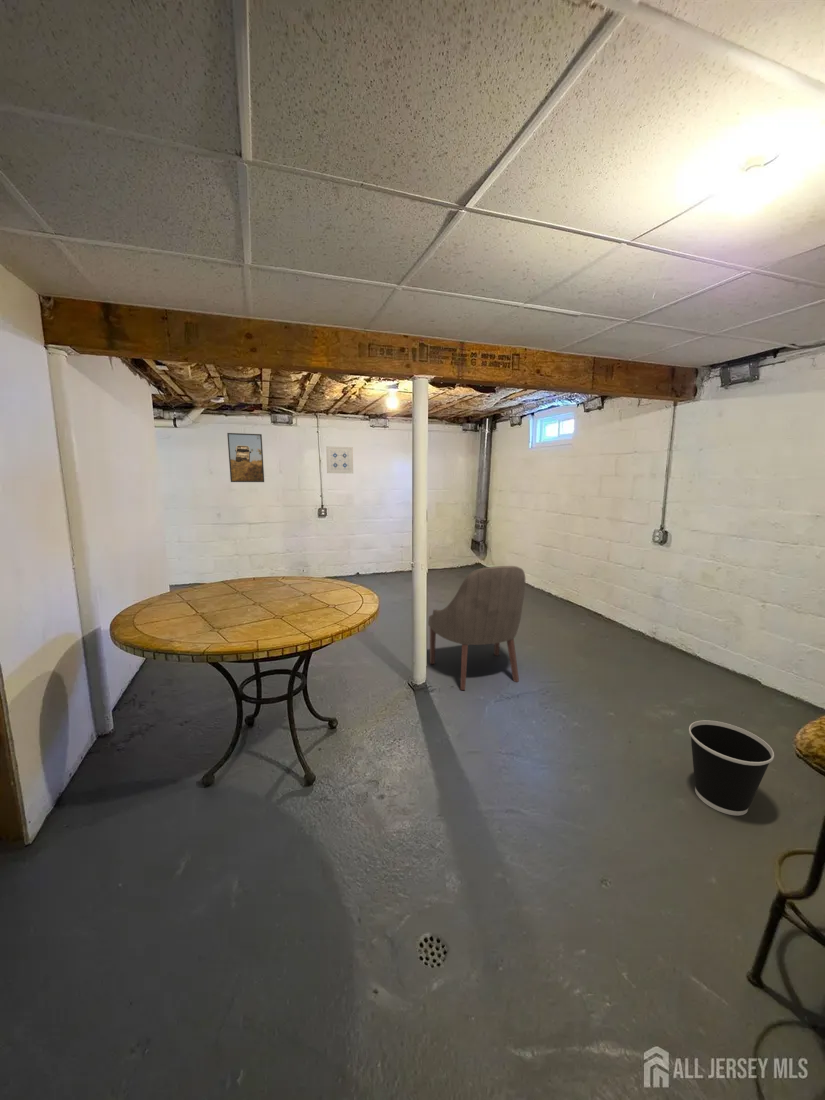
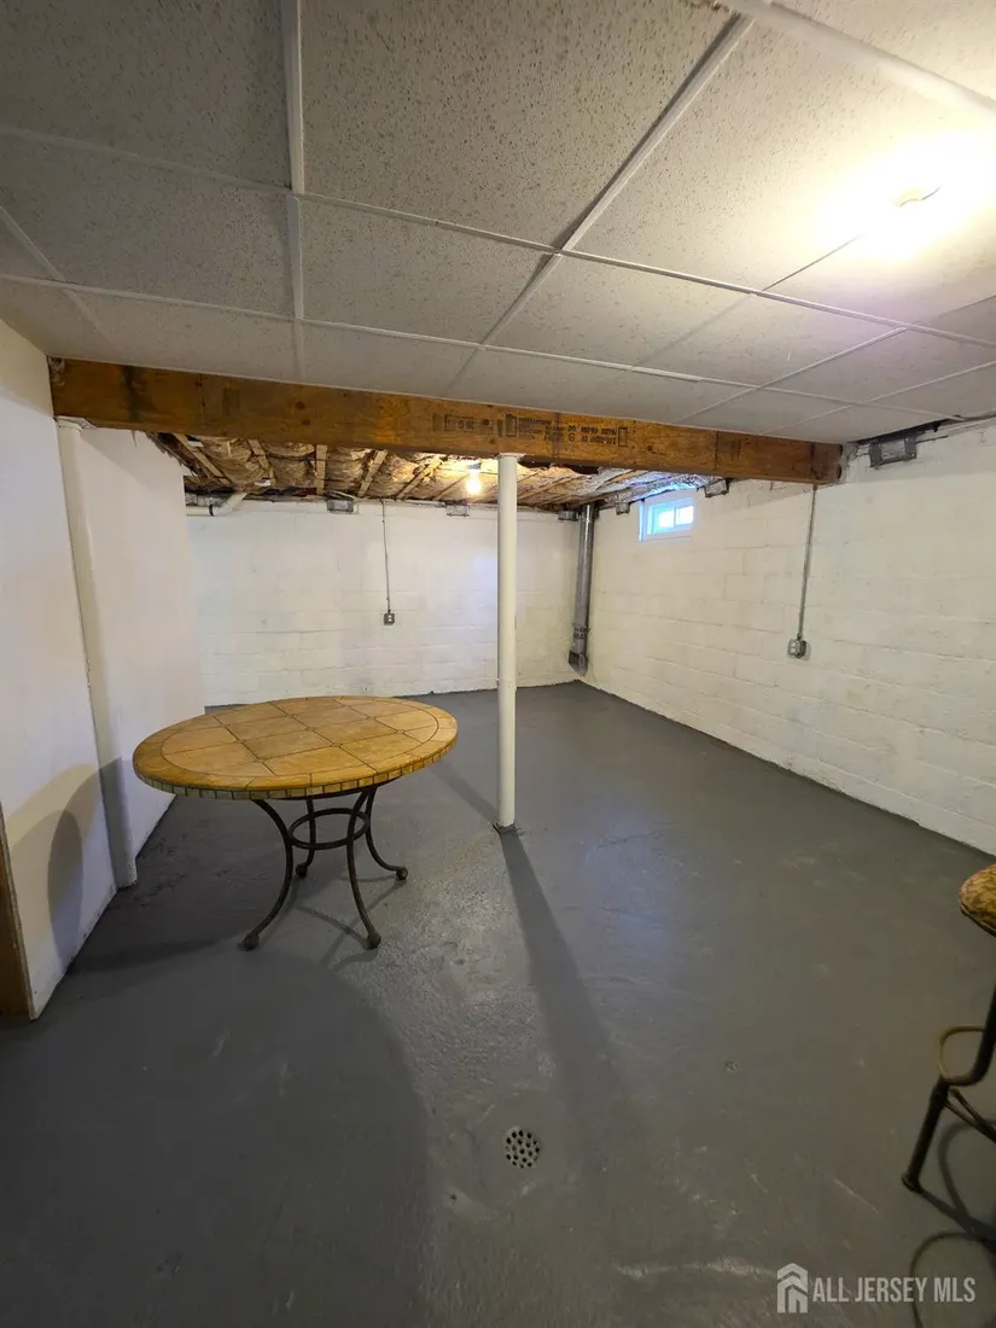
- wastebasket (725, 769)
- wall art (339, 460)
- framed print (246, 458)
- chair (480, 617)
